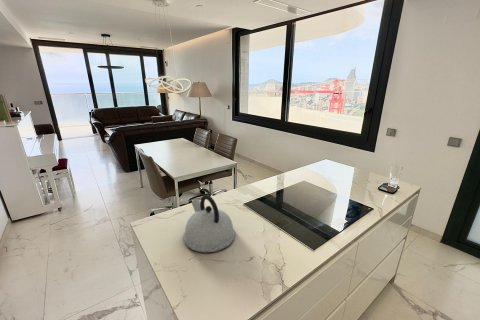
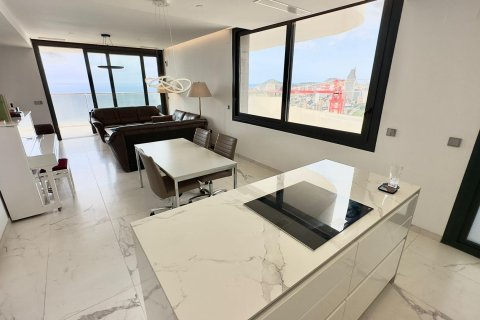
- kettle (207, 214)
